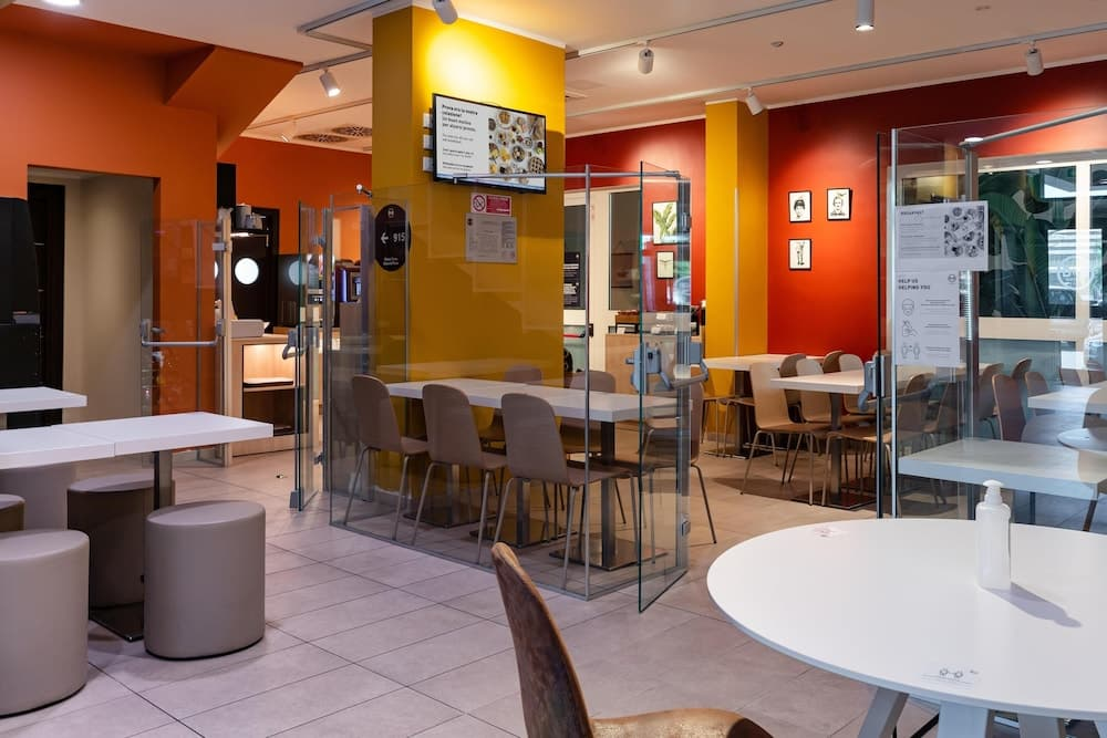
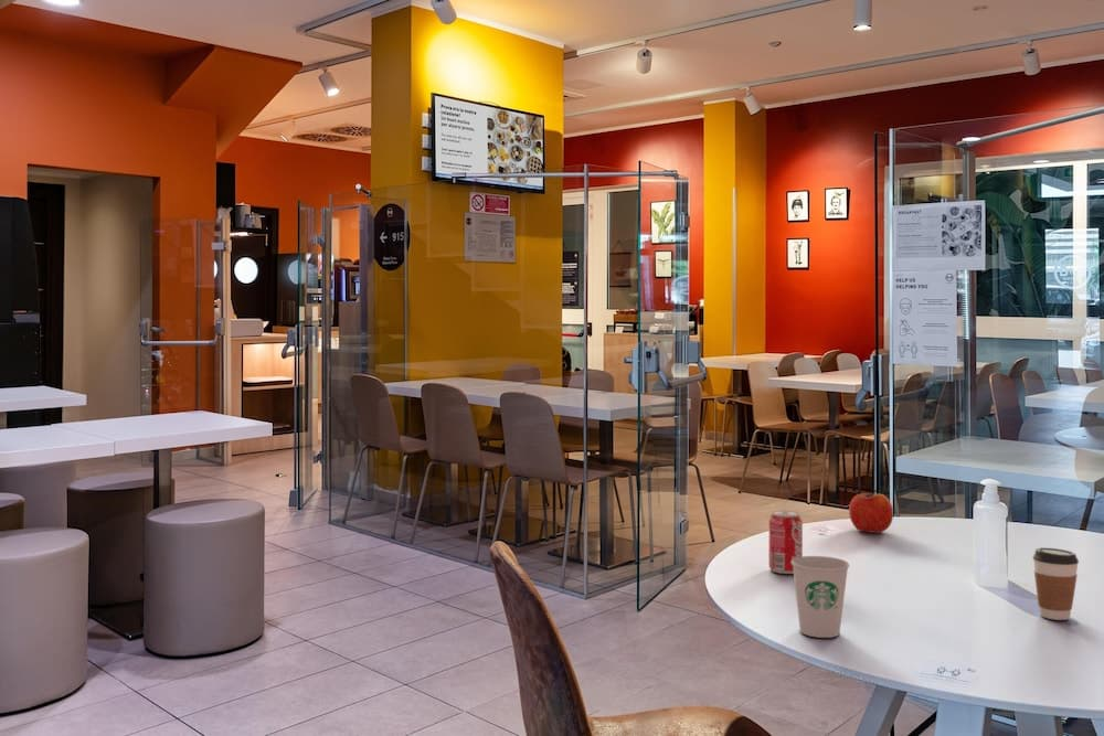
+ paper cup (819, 597)
+ coffee cup (1054, 583)
+ beverage can (785, 541)
+ apple (870, 510)
